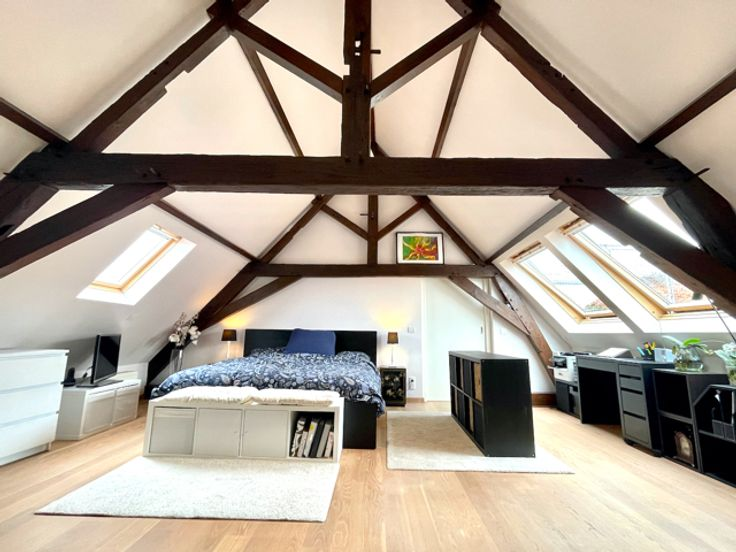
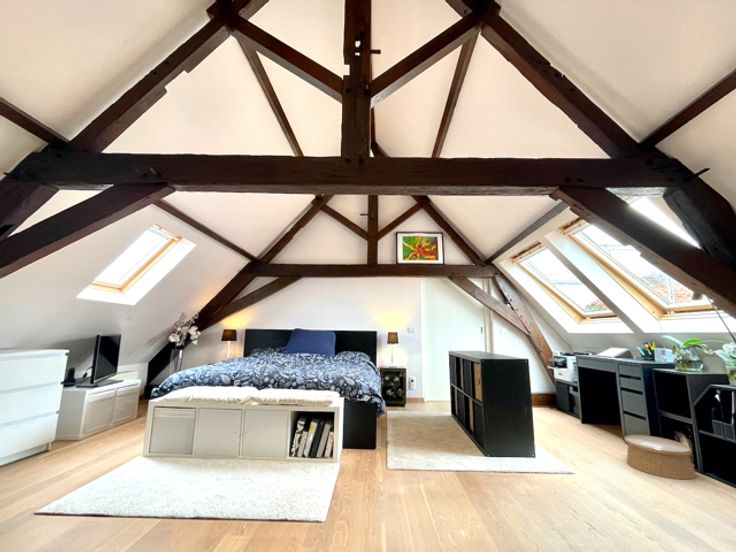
+ woven basket (658, 455)
